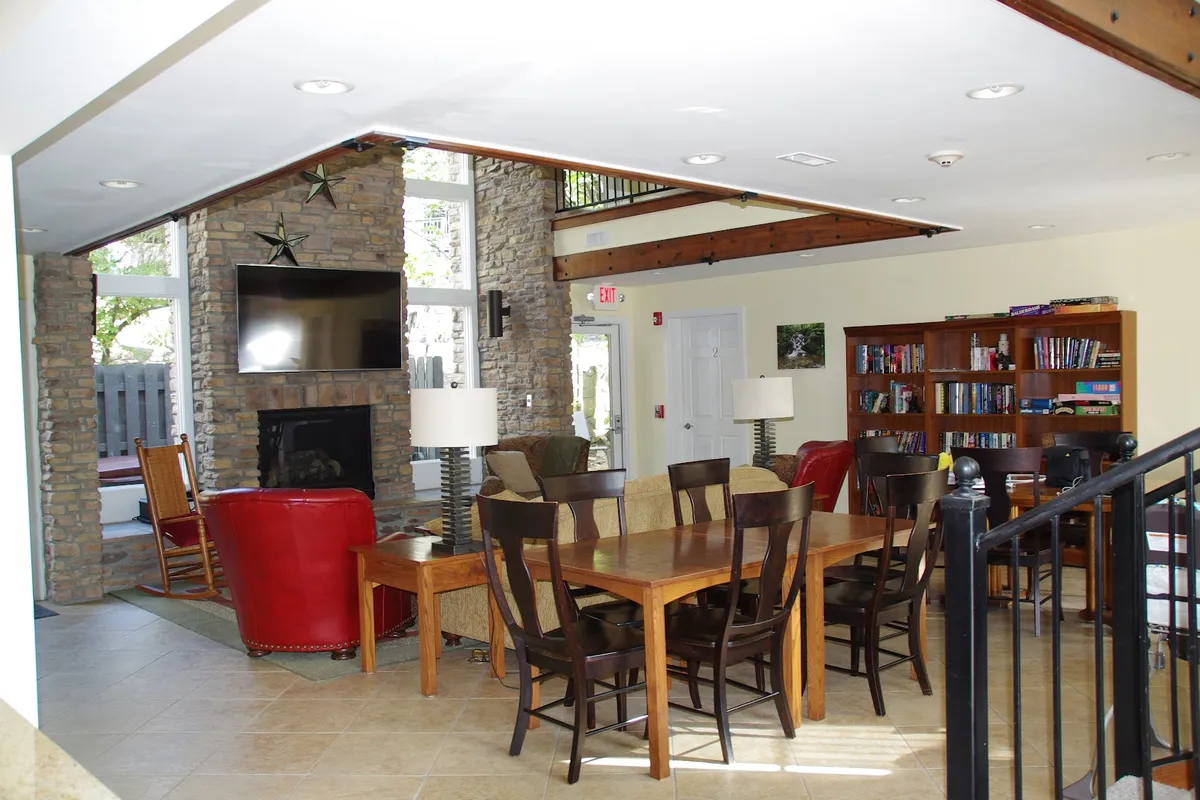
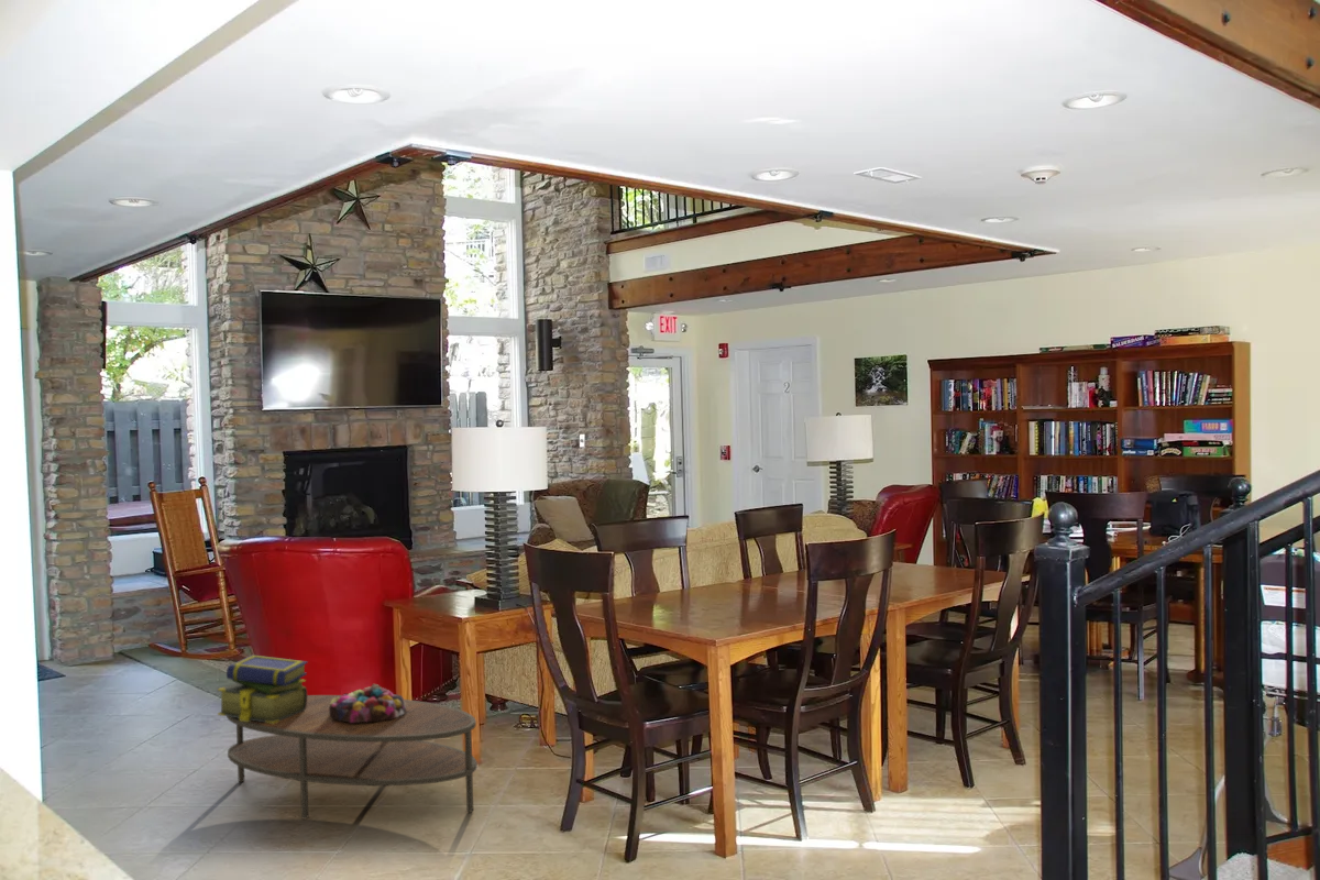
+ stack of books (266, 686)
+ coffee table (349, 755)
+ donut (366, 701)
